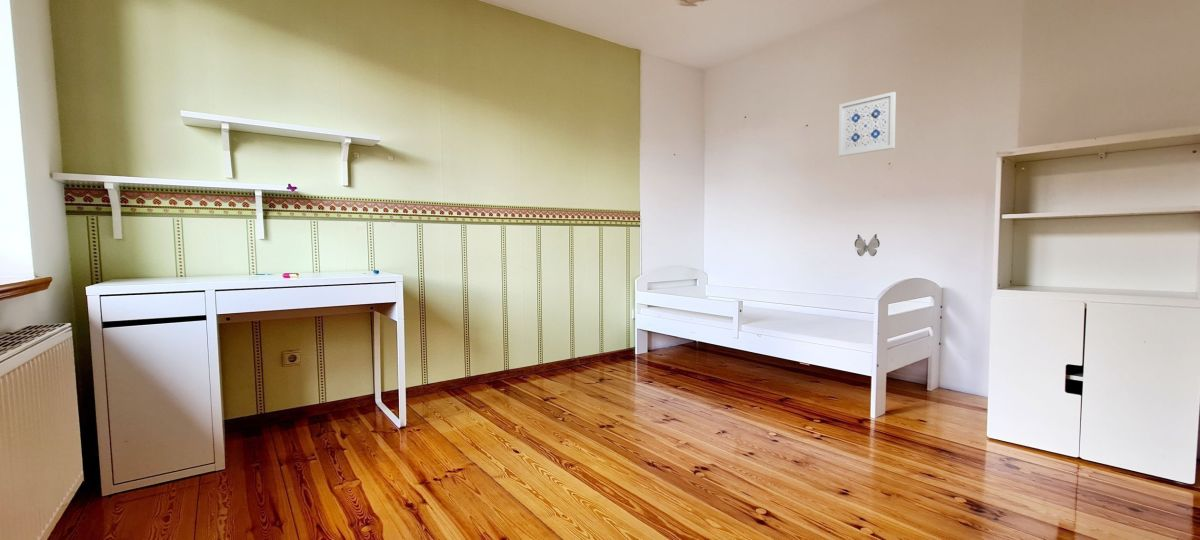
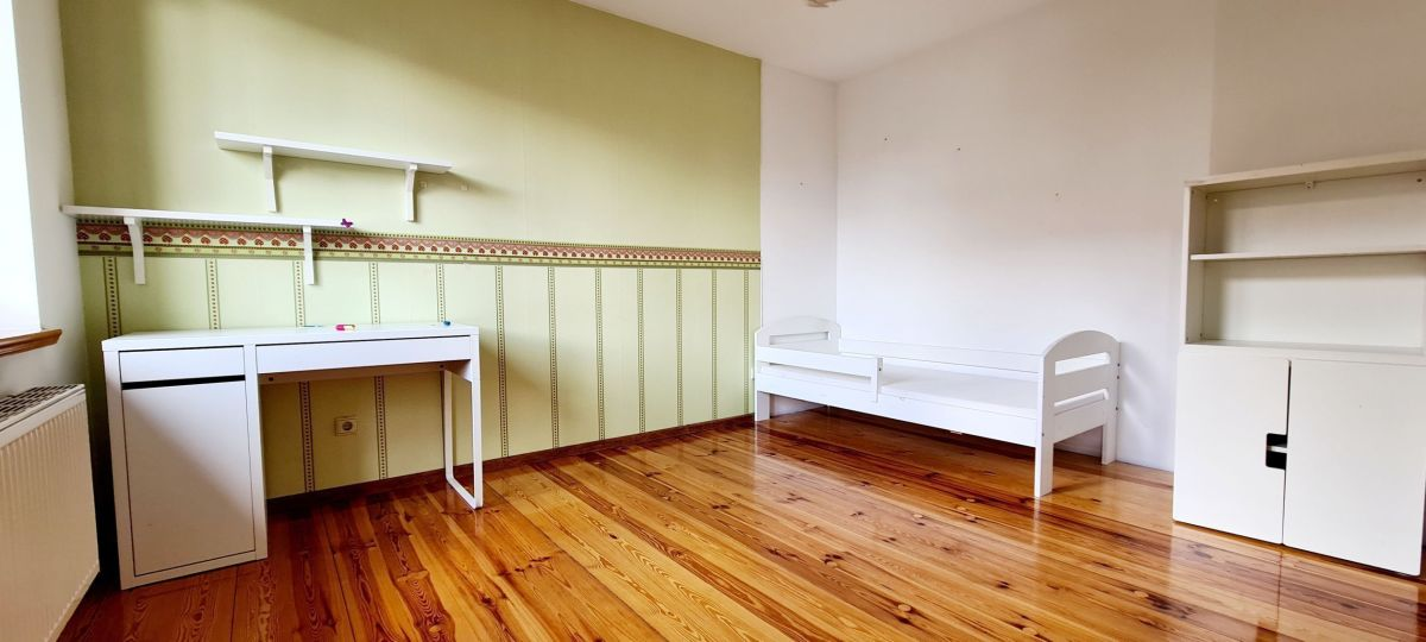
- wall art (866, 125)
- decorative butterfly (865, 245)
